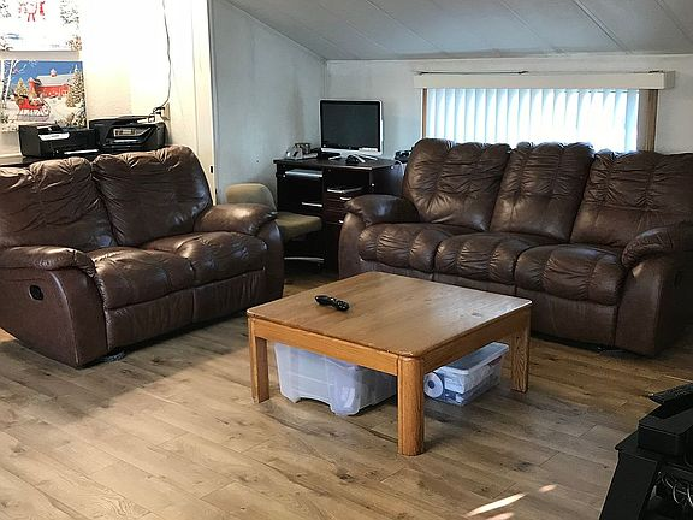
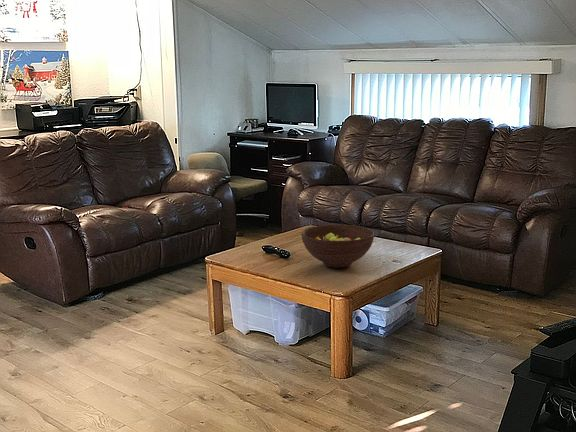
+ fruit bowl (337, 248)
